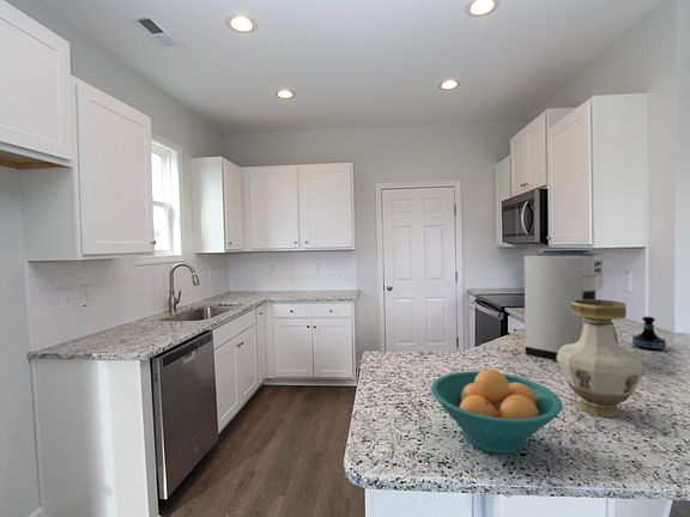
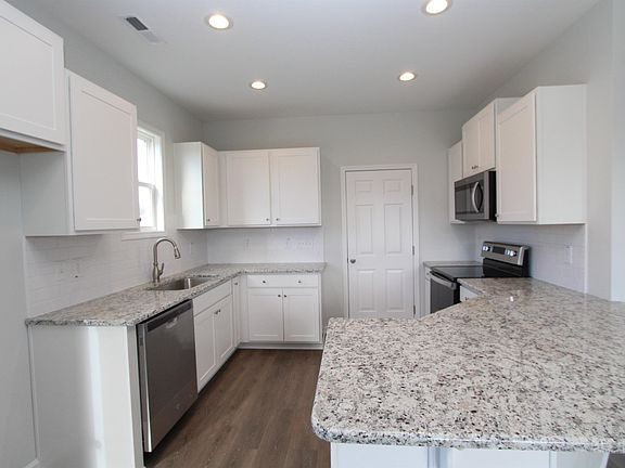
- coffee maker (571, 300)
- fruit bowl (492, 405)
- vase (598, 355)
- tequila bottle (648, 332)
